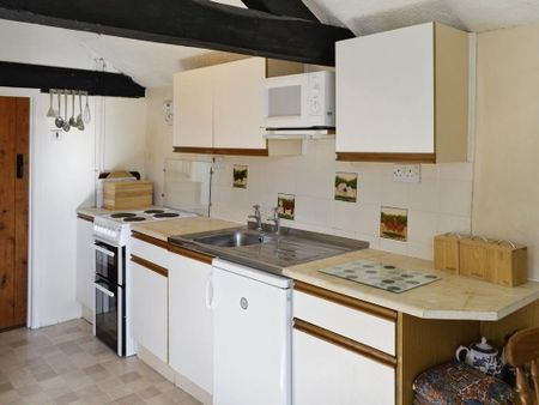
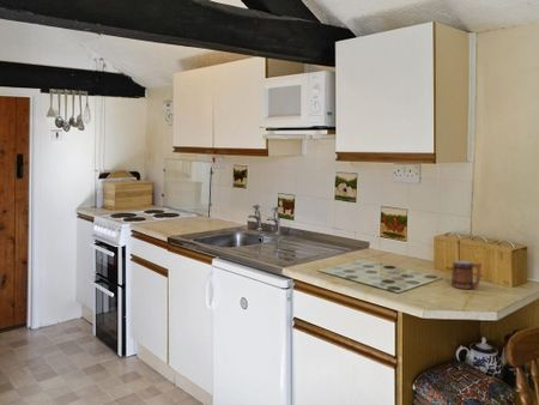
+ mug (466, 273)
